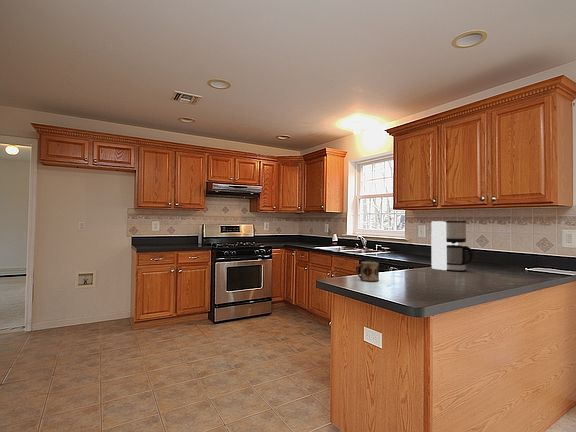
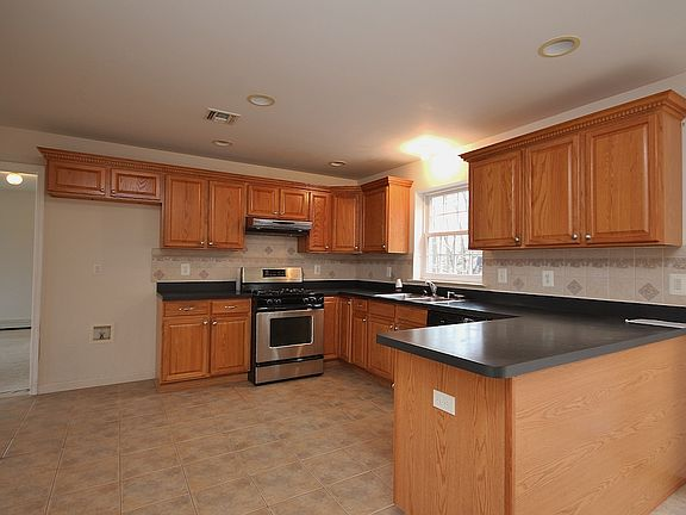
- coffee maker (454, 245)
- mug (368, 271)
